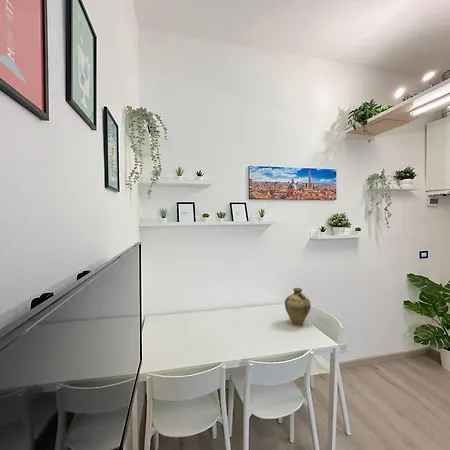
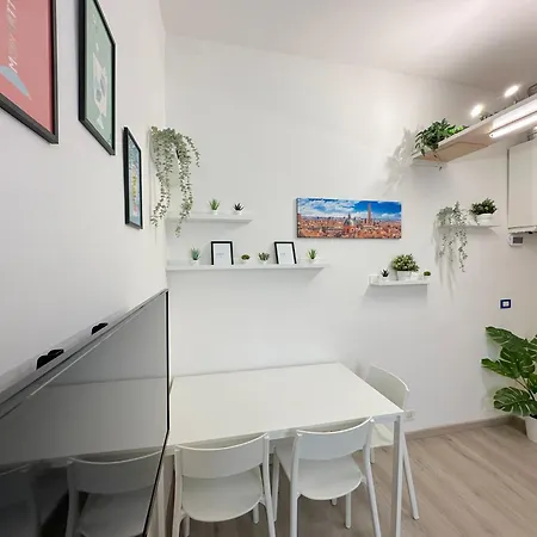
- jug (297, 306)
